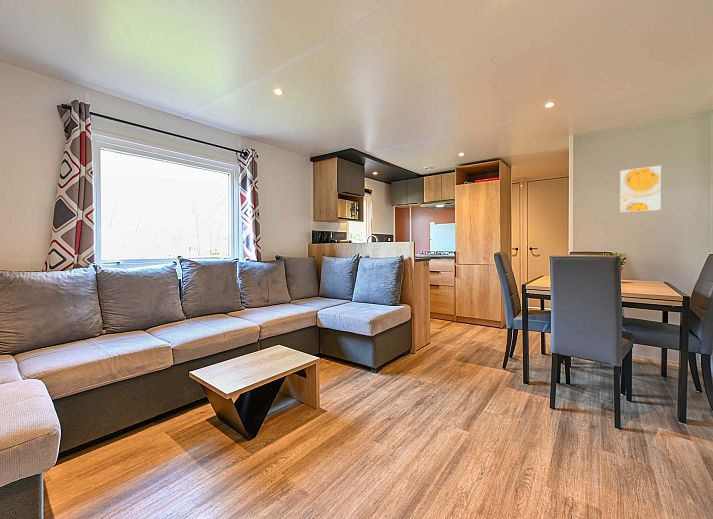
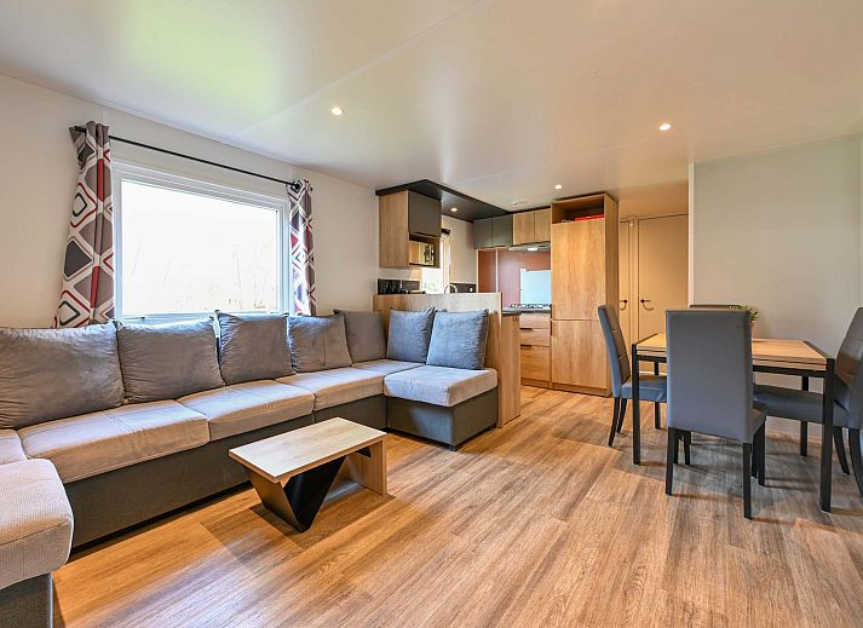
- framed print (639, 189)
